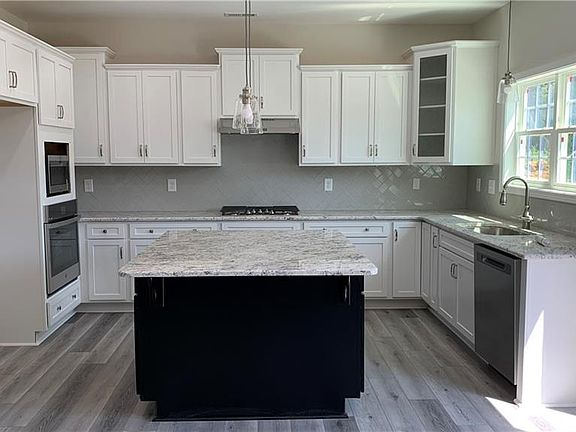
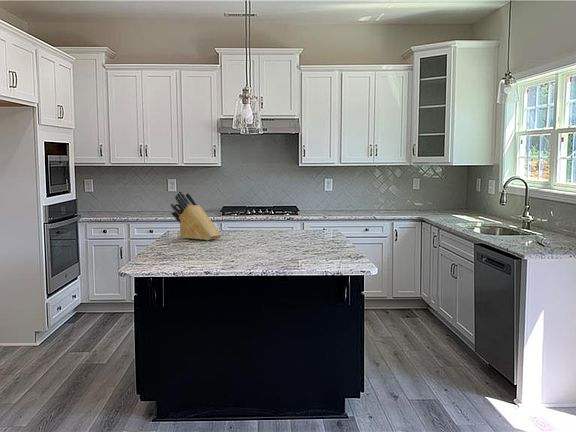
+ knife block (195, 214)
